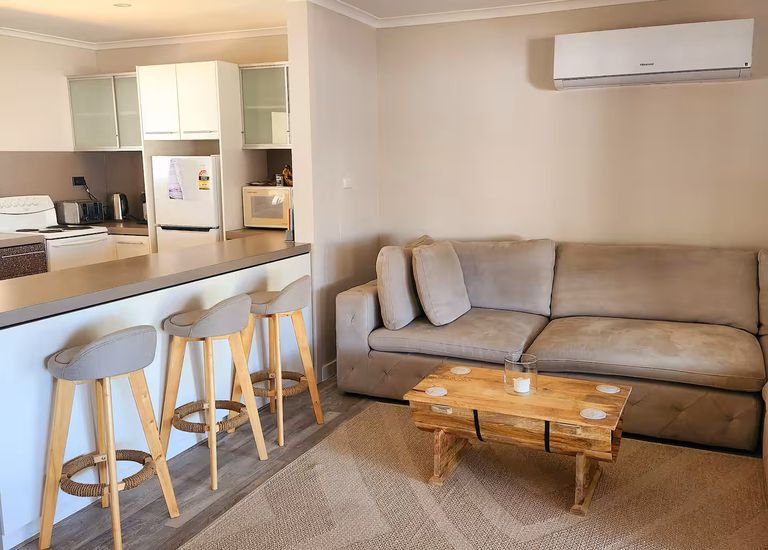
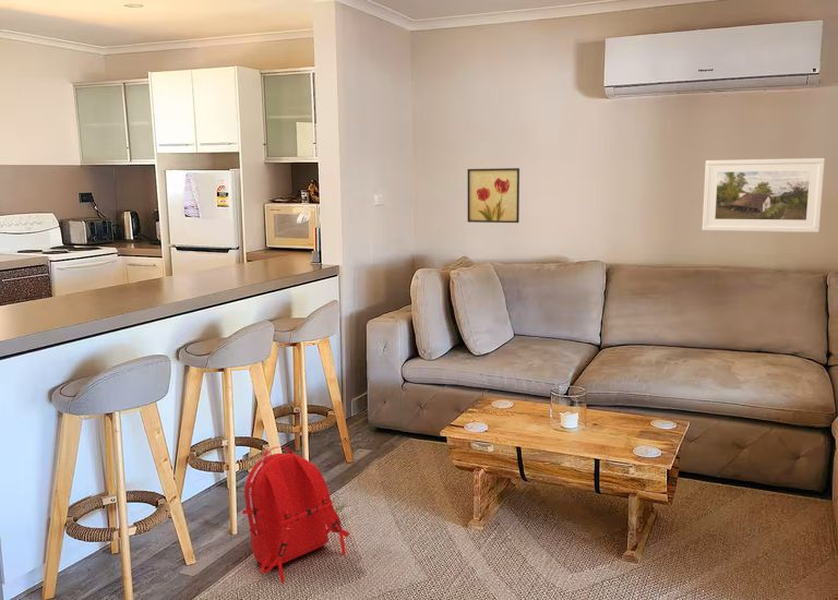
+ wall art (493, 195)
+ backpack (290, 504)
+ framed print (761, 195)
